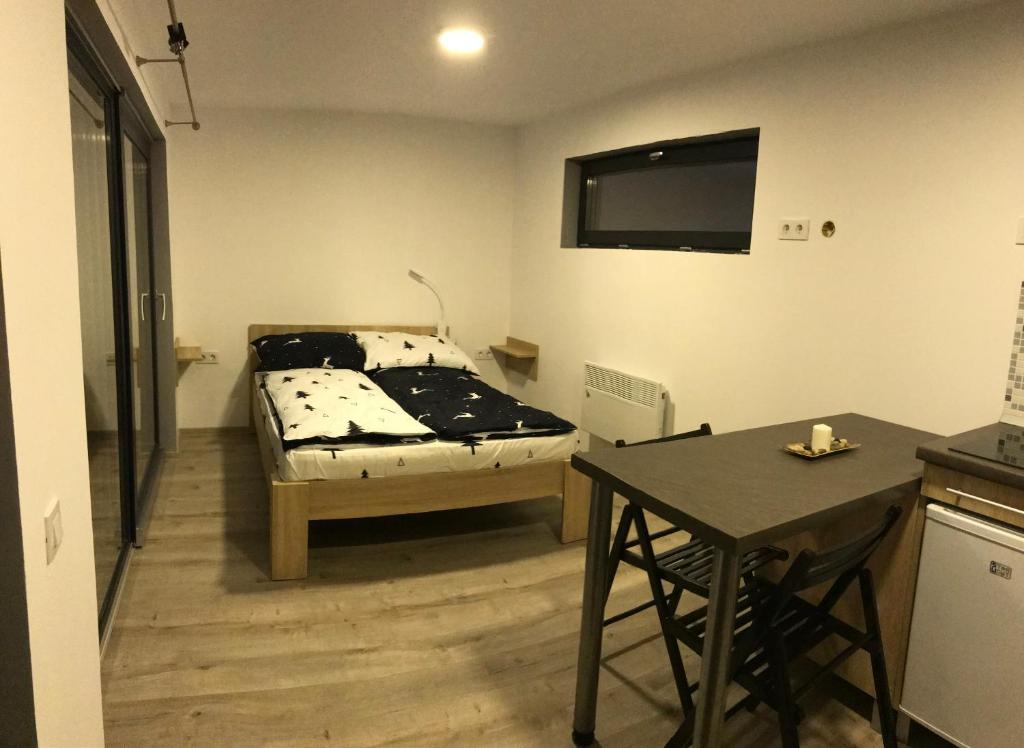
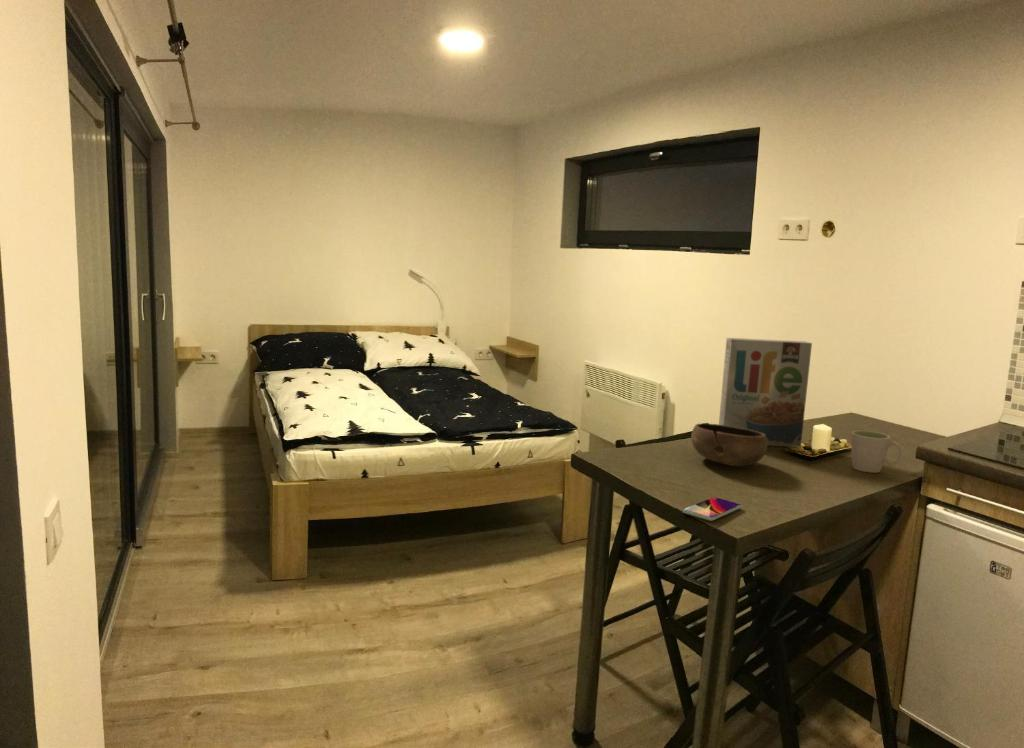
+ cereal box (763, 392)
+ bowl (728, 445)
+ mug (875, 453)
+ smartphone (712, 508)
